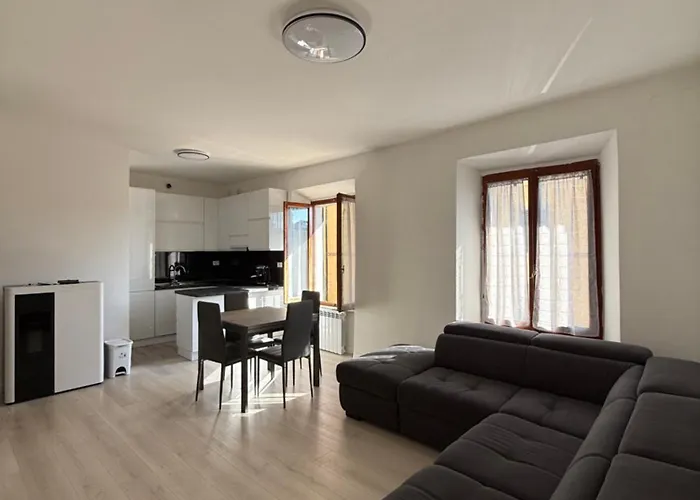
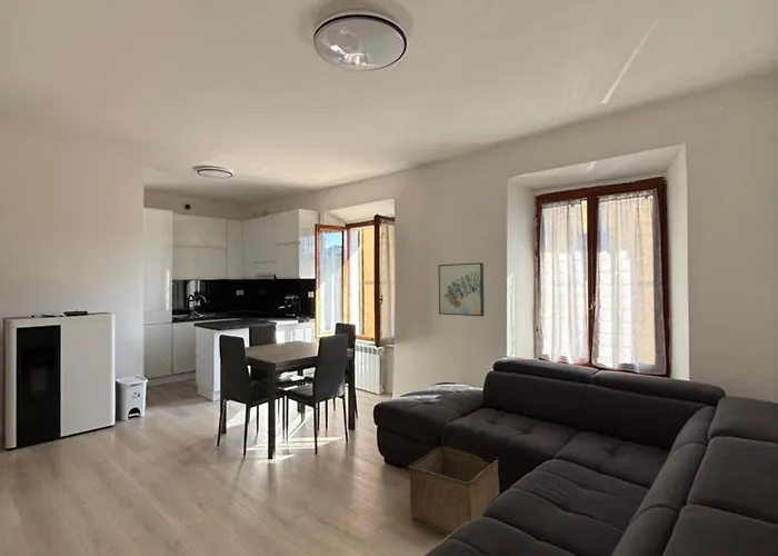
+ storage bin (456, 487)
+ wall art (460, 289)
